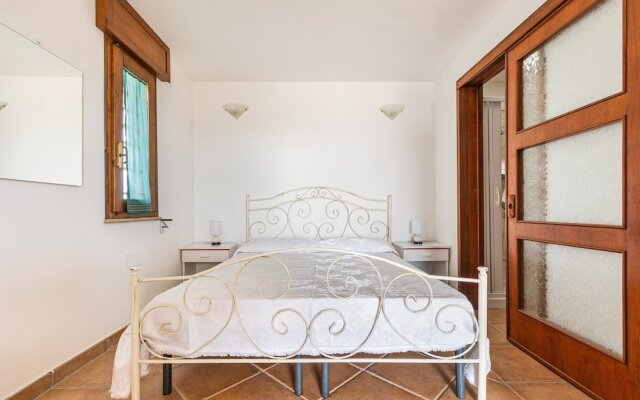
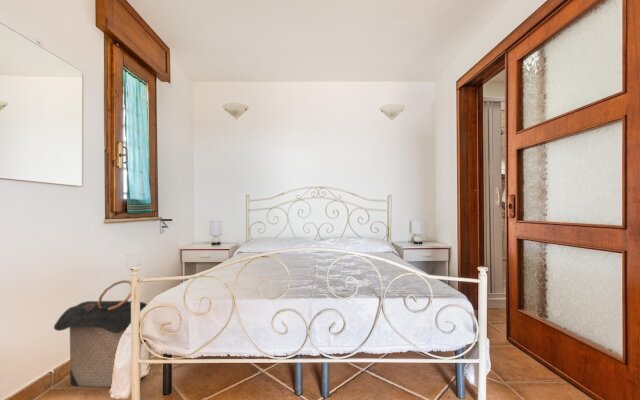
+ laundry hamper (105, 331)
